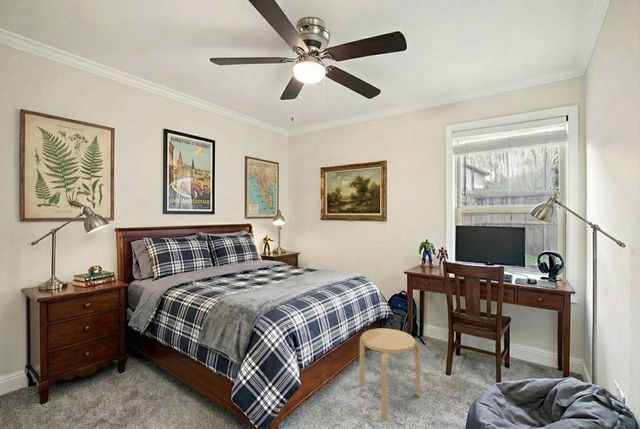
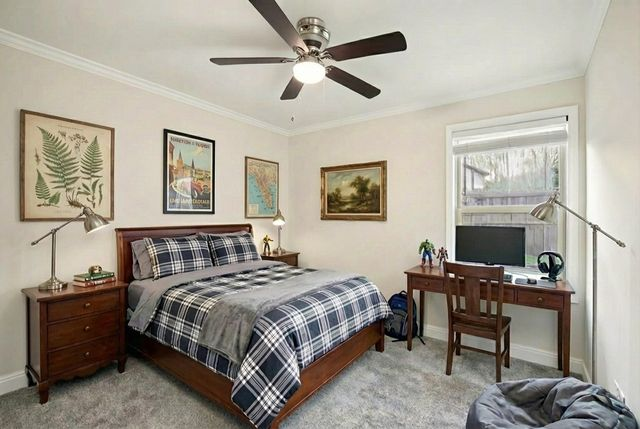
- stool (386, 368)
